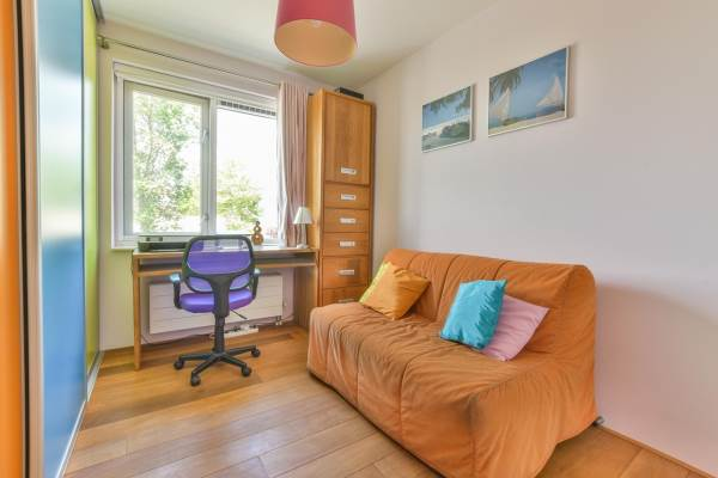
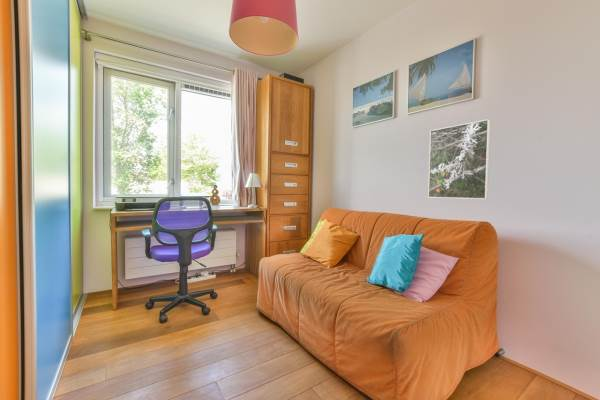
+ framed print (456, 162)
